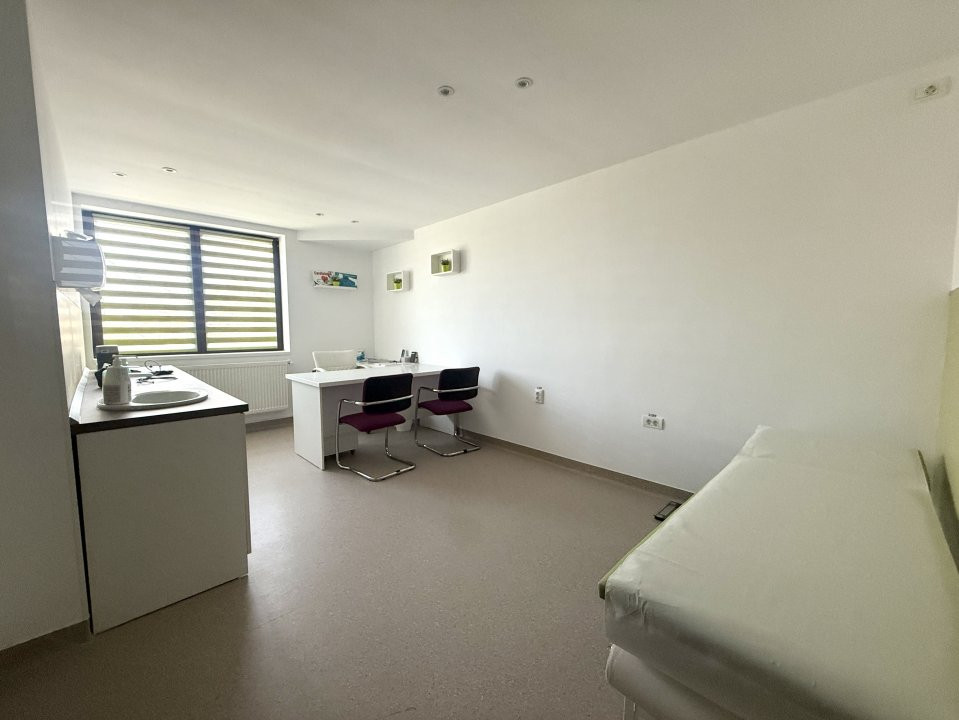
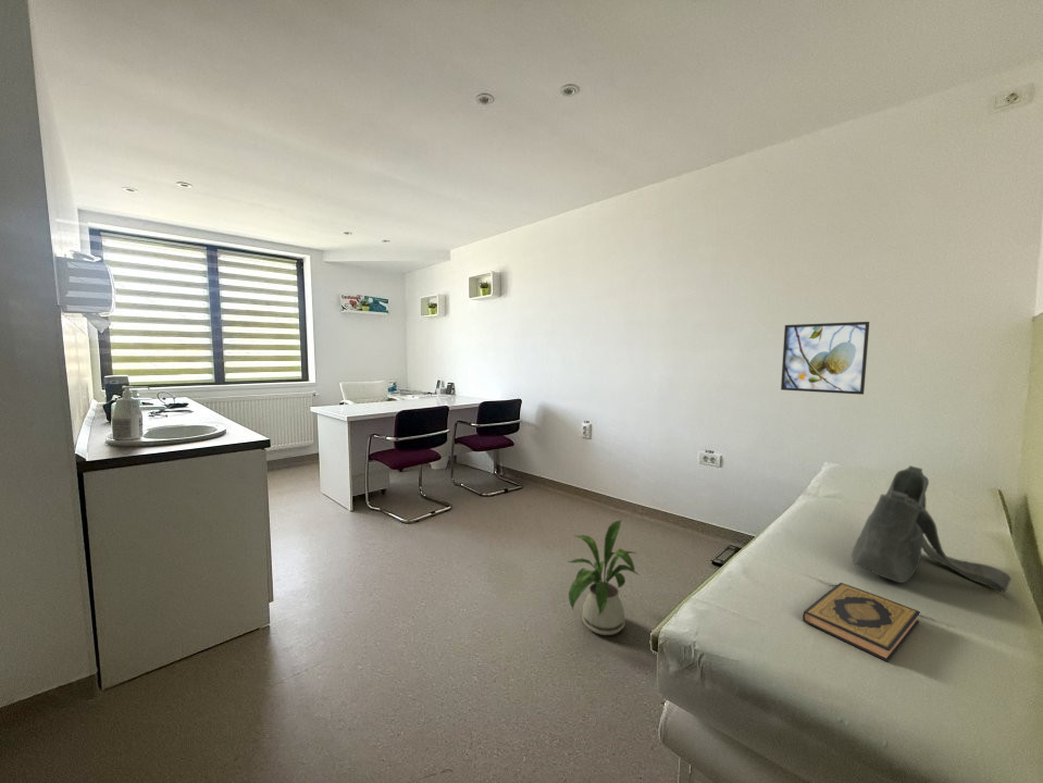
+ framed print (822, 358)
+ house plant (595, 579)
+ hardback book (860, 616)
+ shoulder bag (929, 529)
